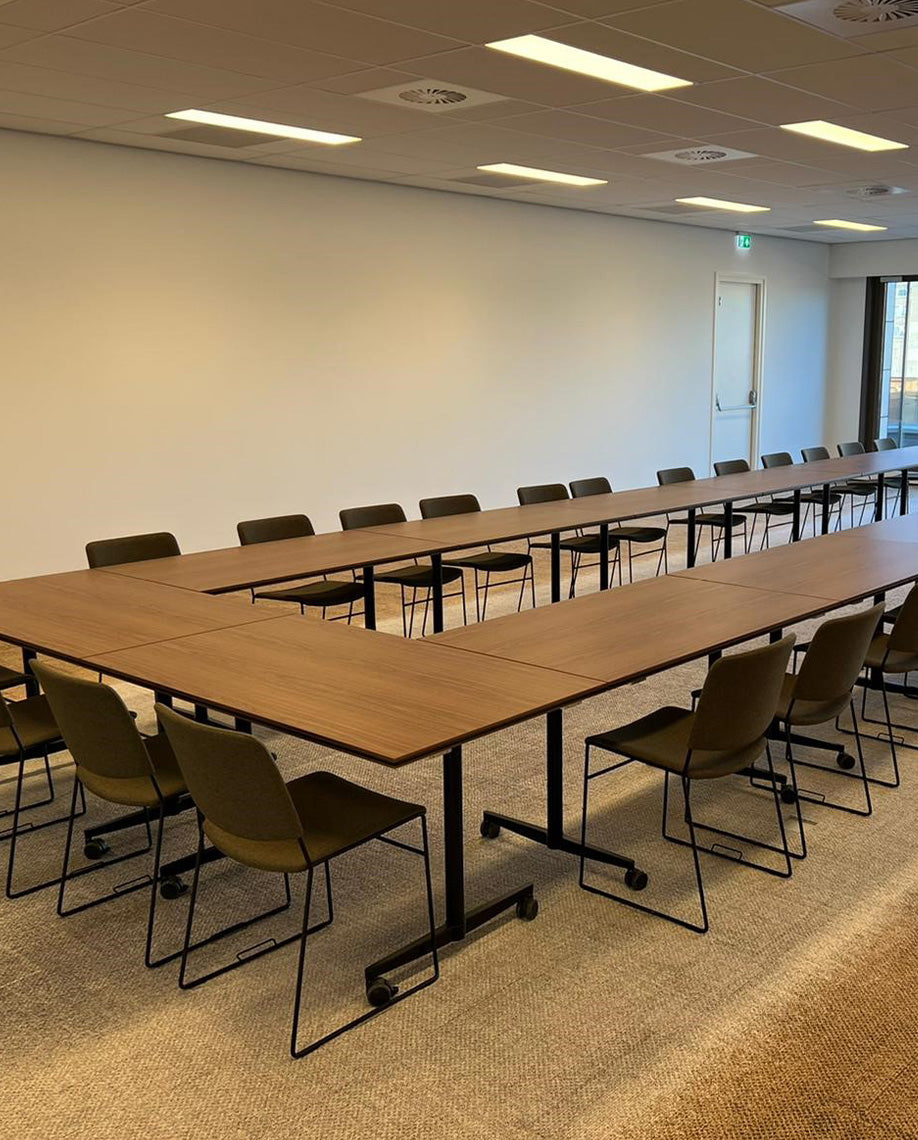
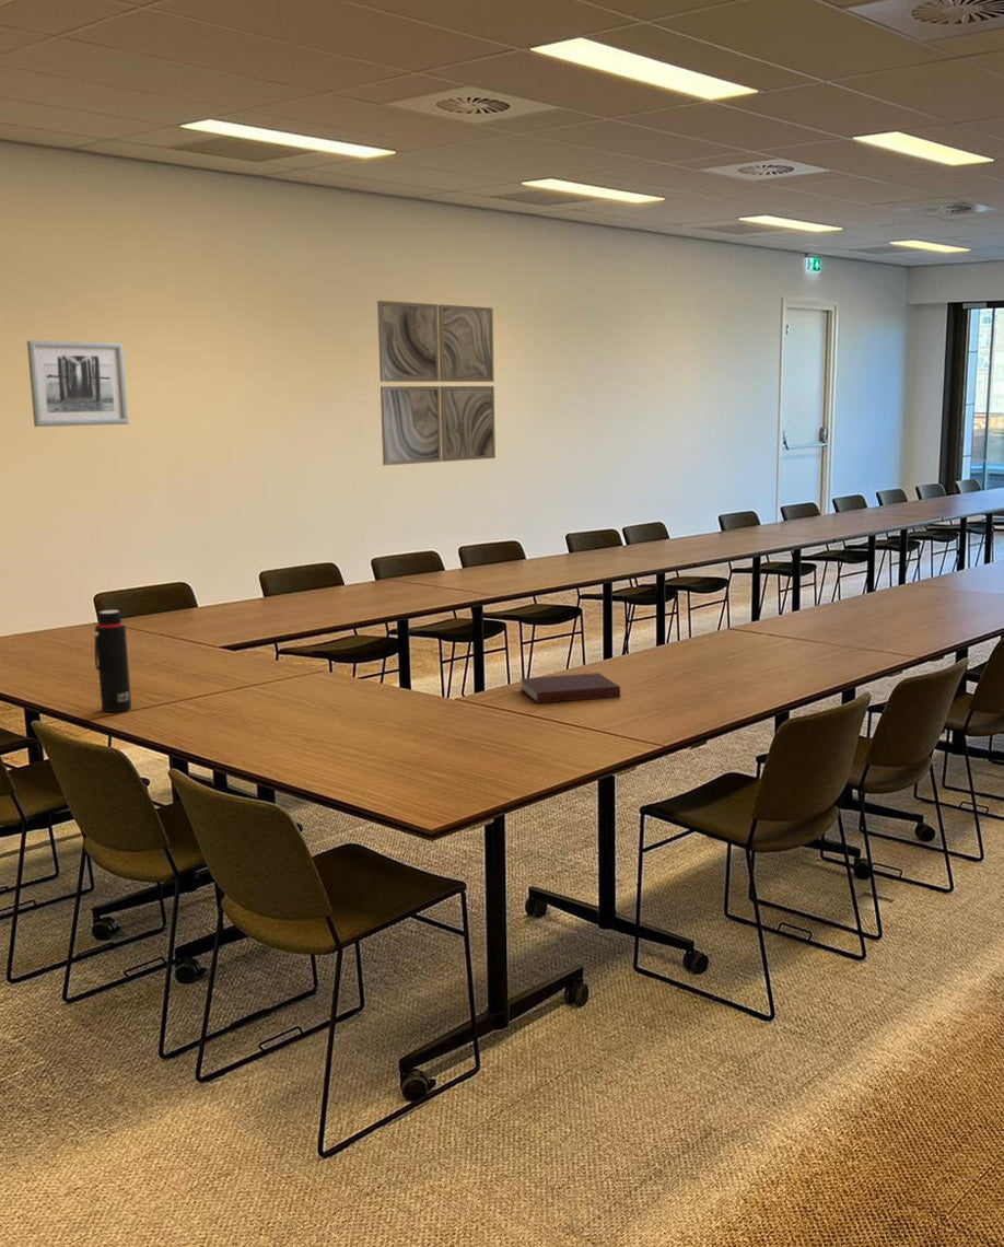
+ wall art (440, 386)
+ water bottle (110, 661)
+ notebook (569, 687)
+ wall art (79, 384)
